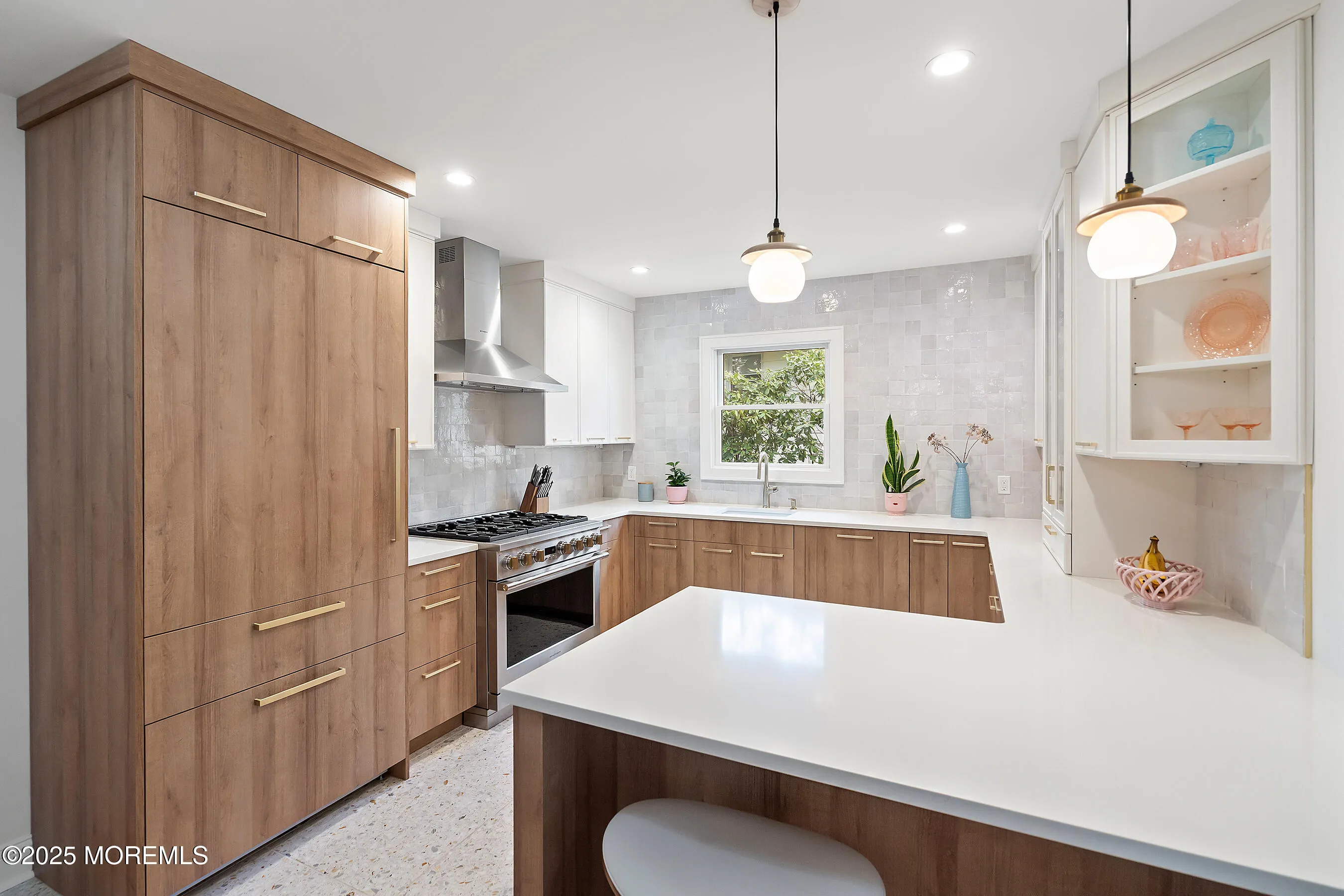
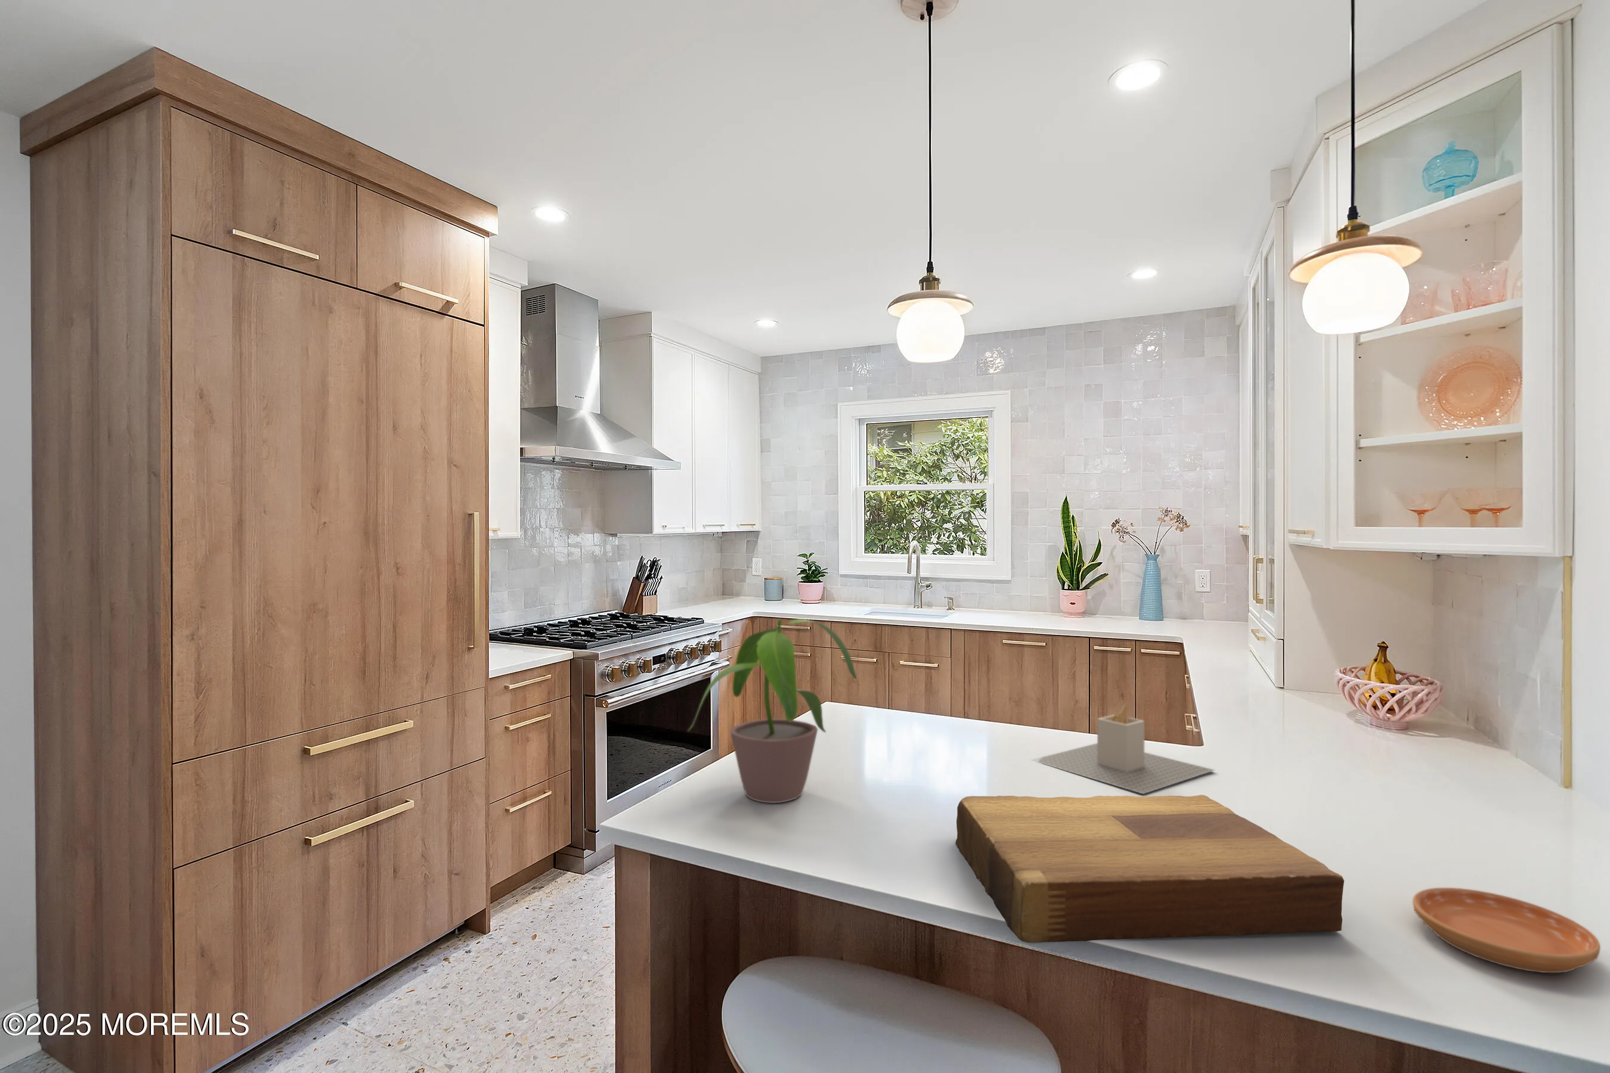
+ utensil holder (1120, 735)
+ cutting board (1124, 854)
+ saucer (1500, 930)
+ potted plant (770, 707)
